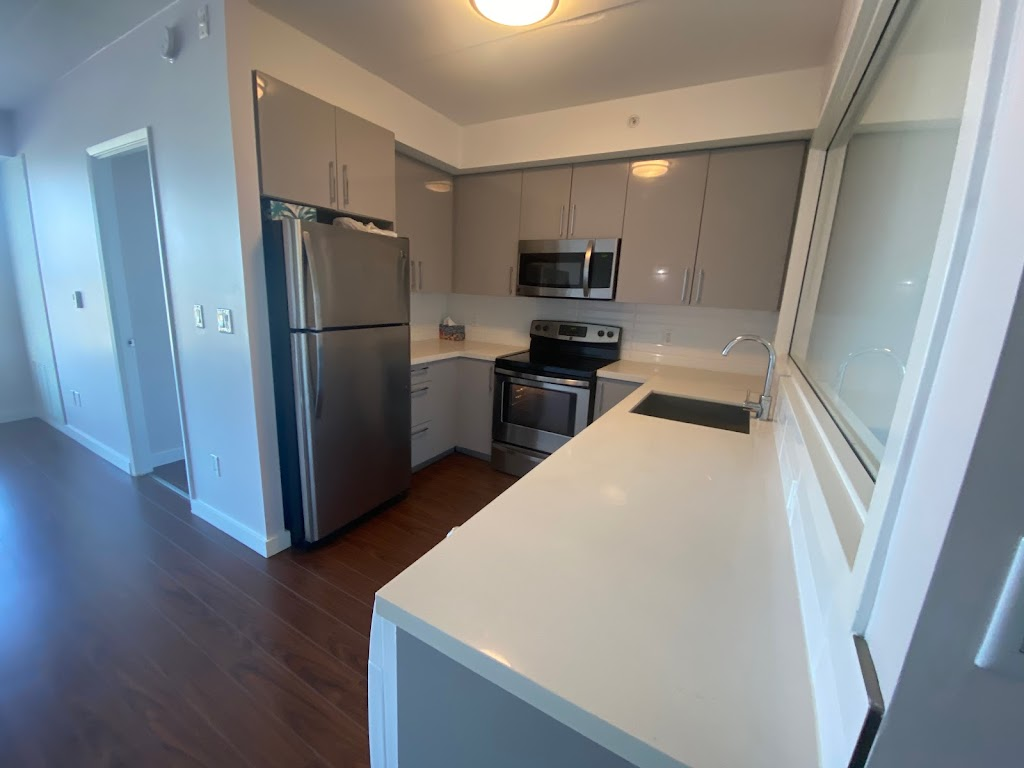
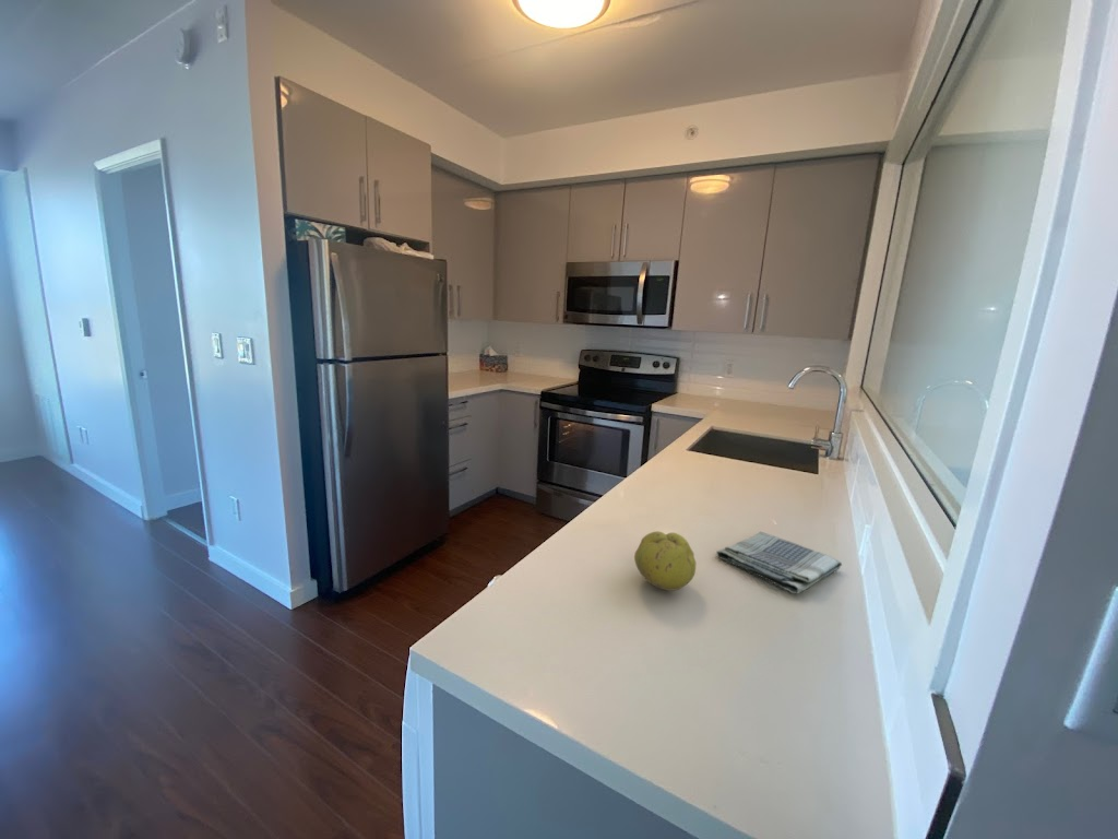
+ dish towel (777, 556)
+ fruit (664, 560)
